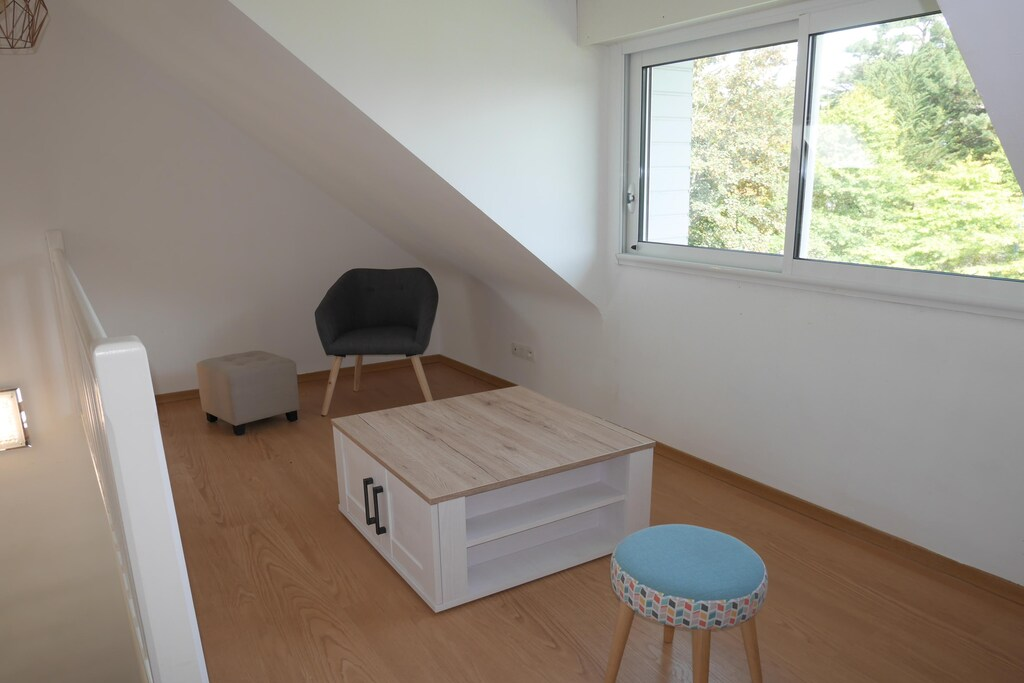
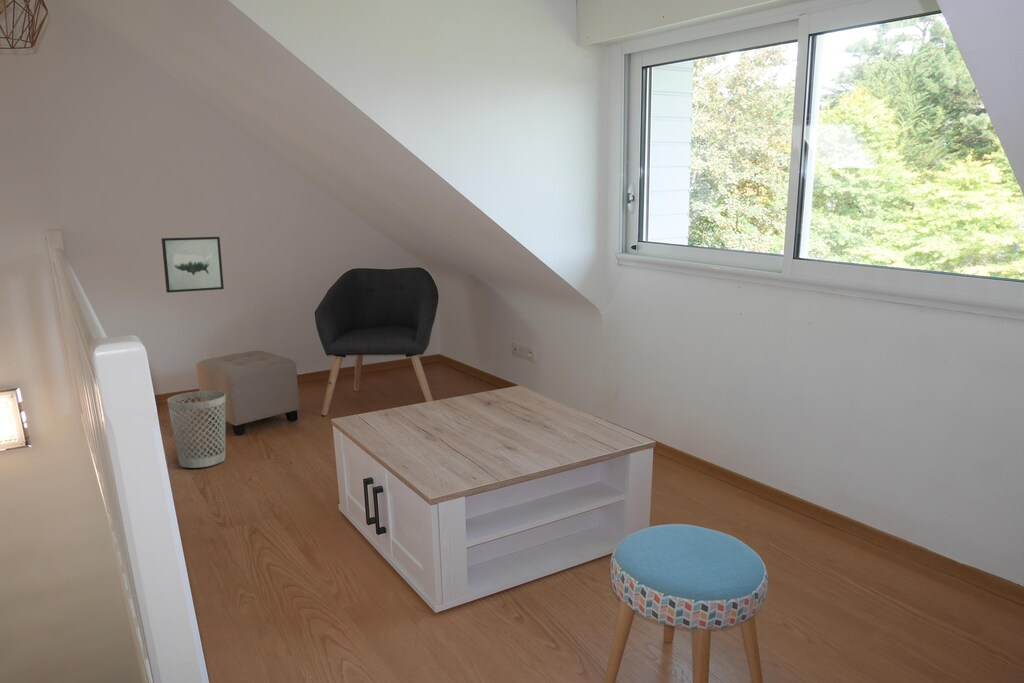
+ wall art (193, 264)
+ wastebasket (198, 429)
